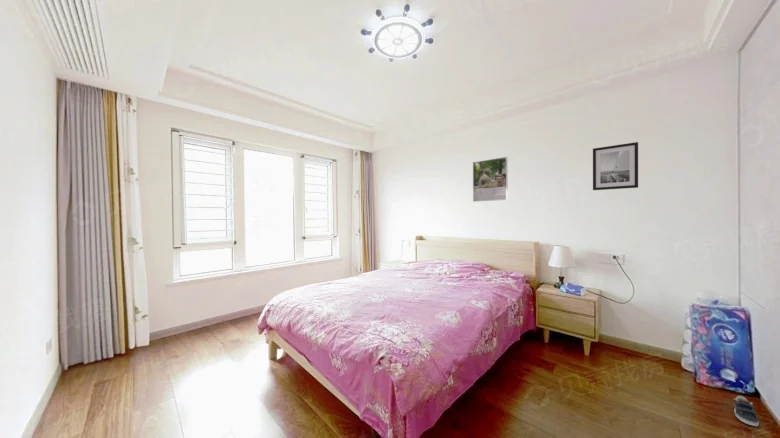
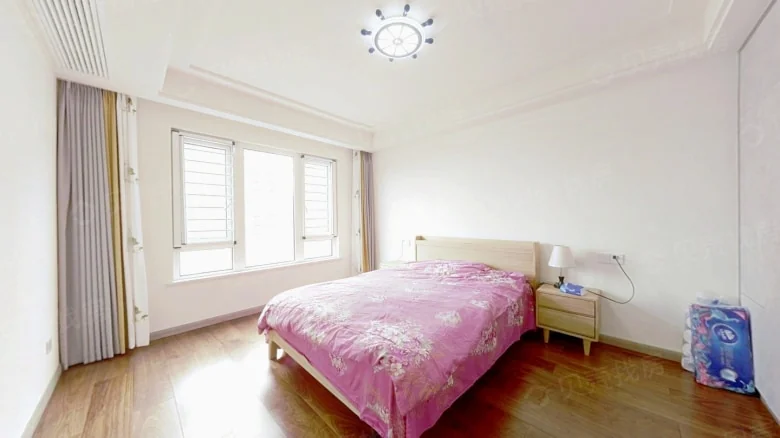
- sneaker (744, 409)
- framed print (489, 180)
- wall art (614, 167)
